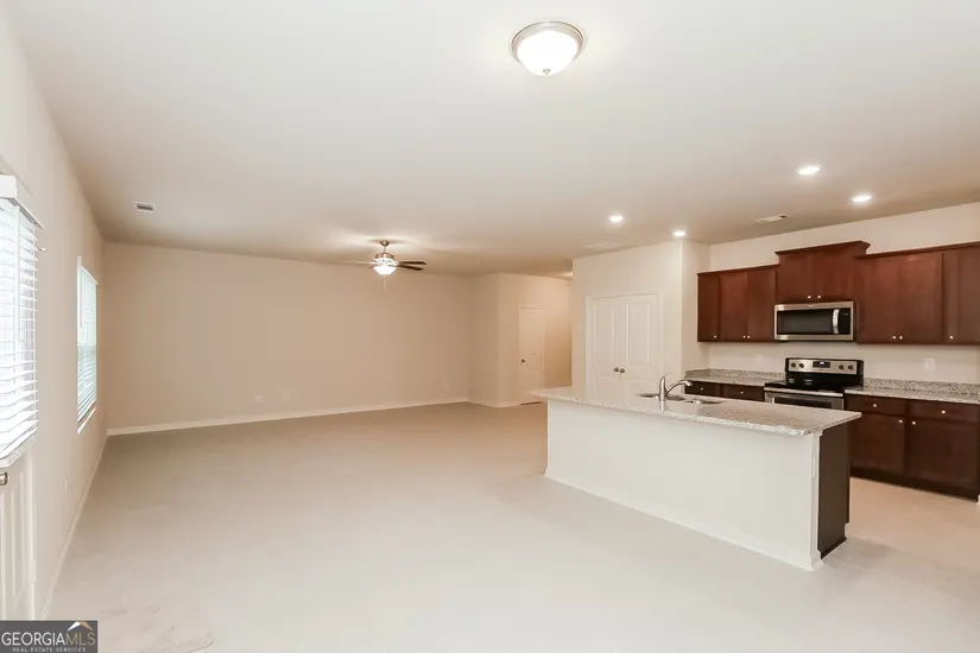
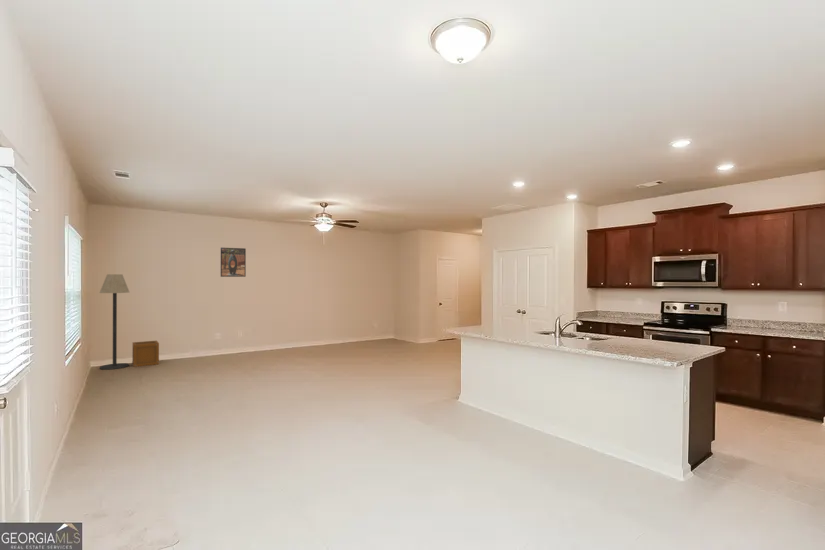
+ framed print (233, 262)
+ floor lamp (114, 320)
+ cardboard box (145, 353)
